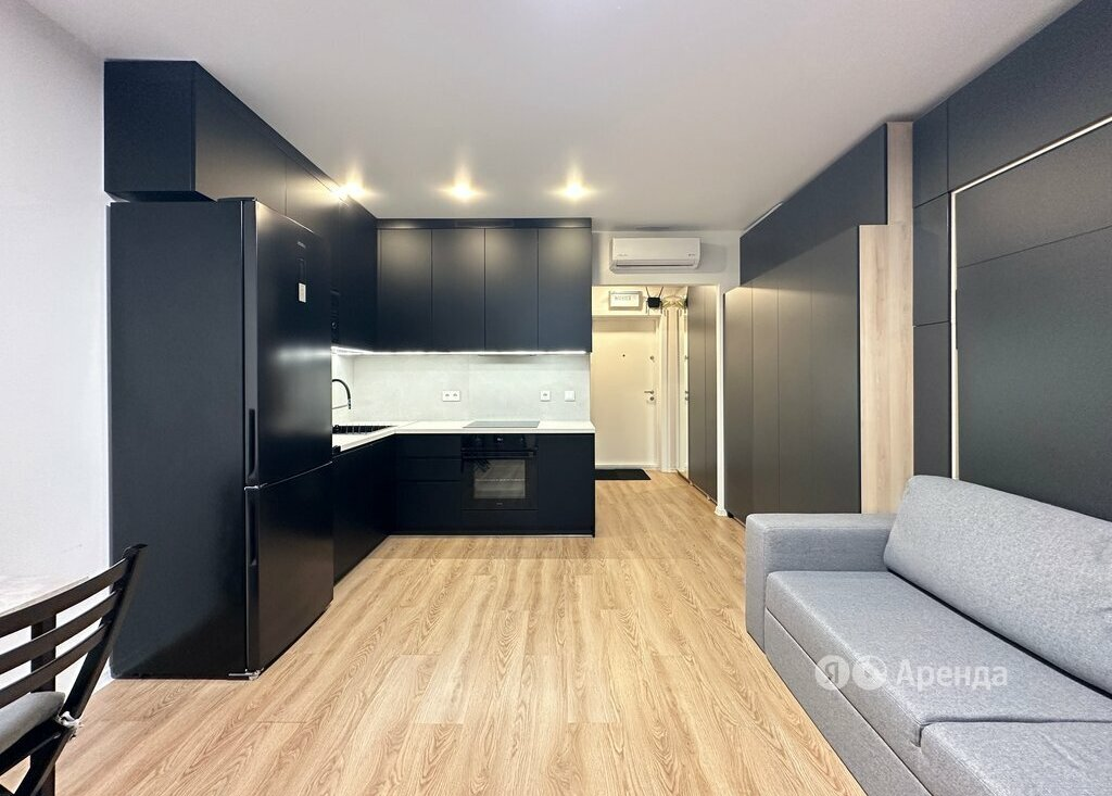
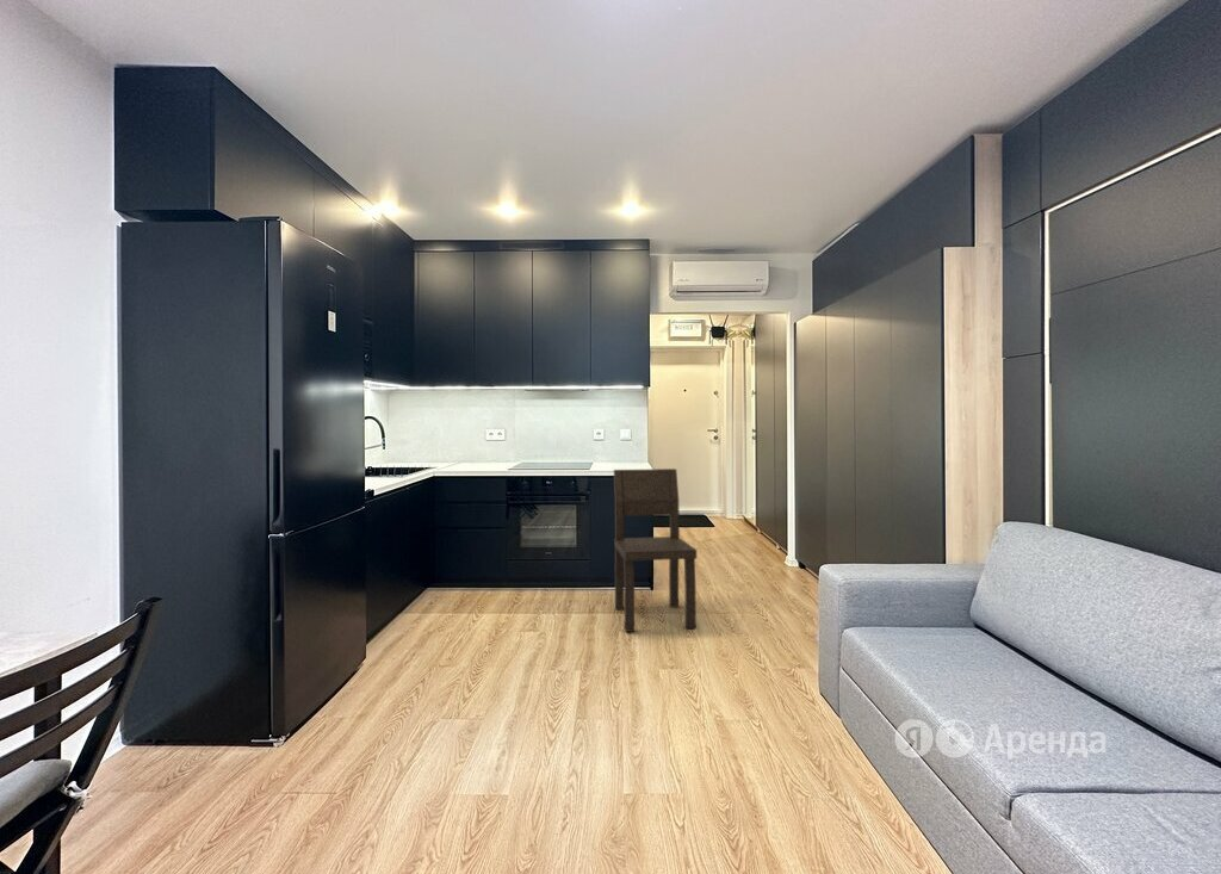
+ dining chair (652, 544)
